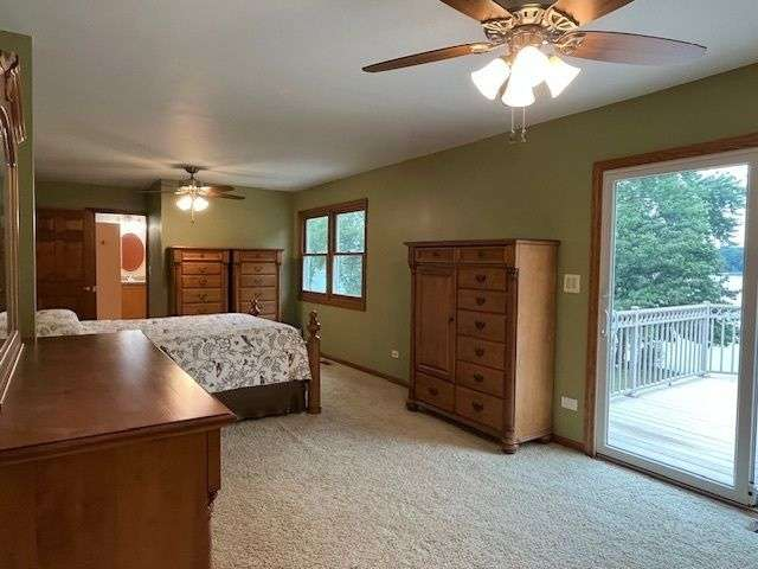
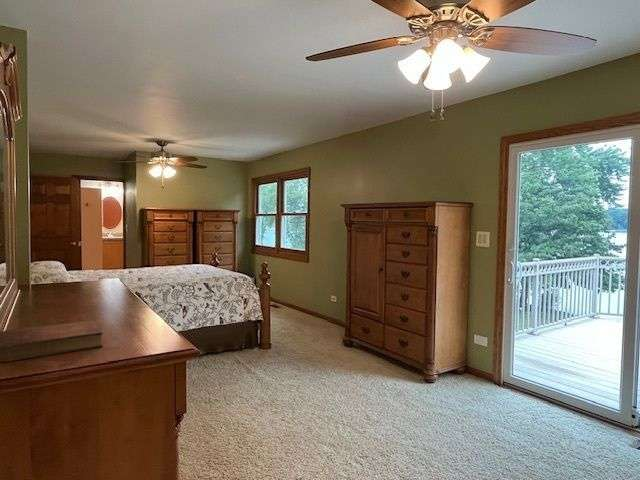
+ bible (48, 339)
